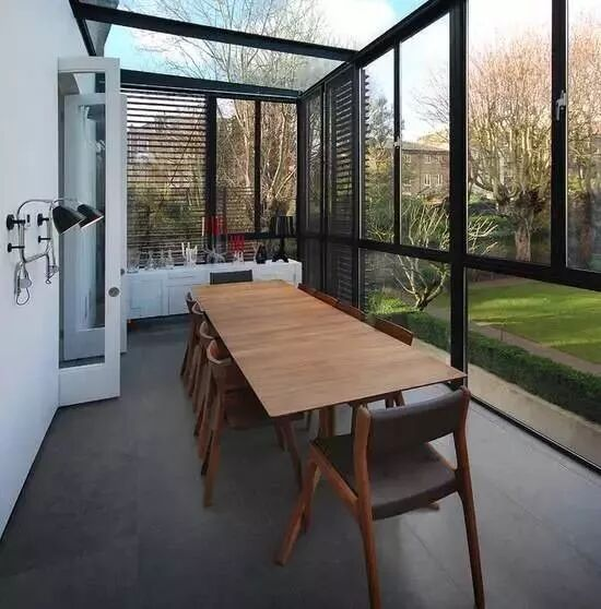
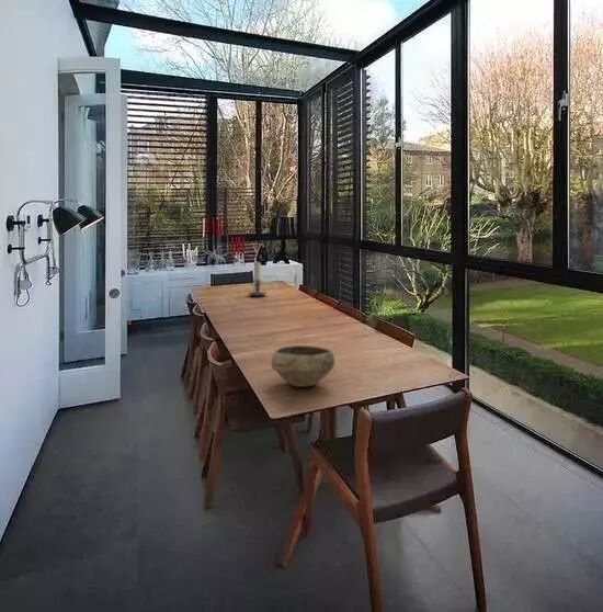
+ candle holder (257, 279)
+ bowl (303, 366)
